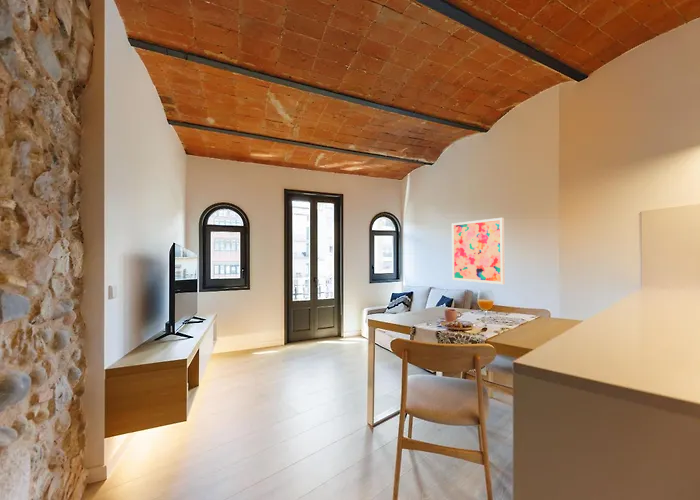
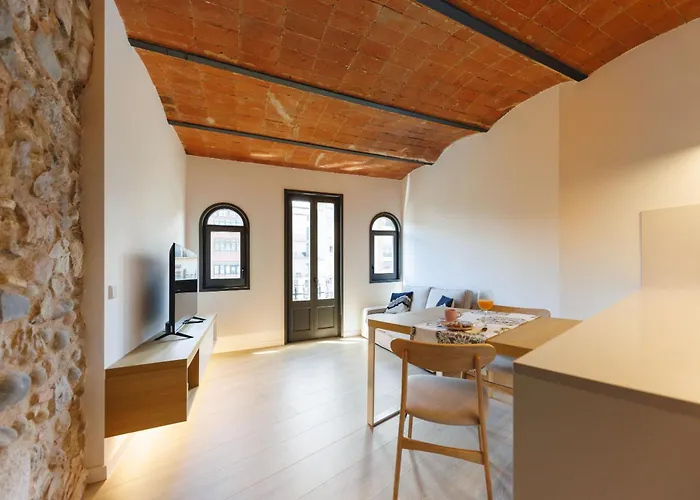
- wall art (476, 251)
